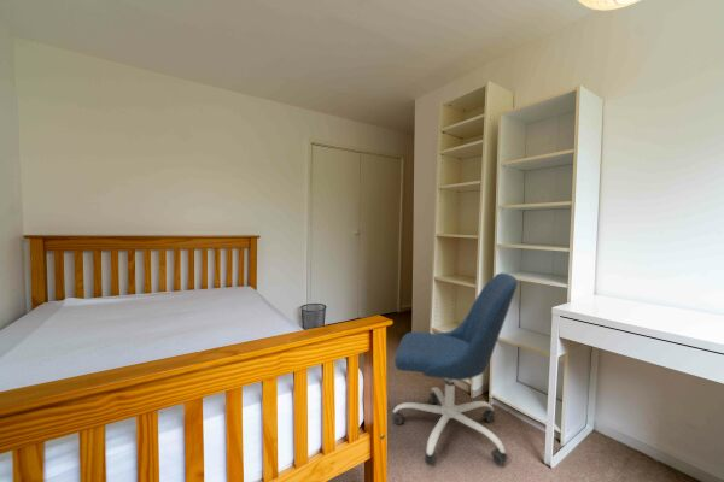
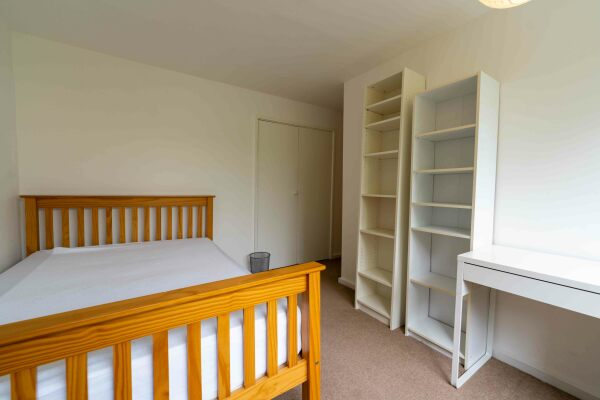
- office chair (450, 353)
